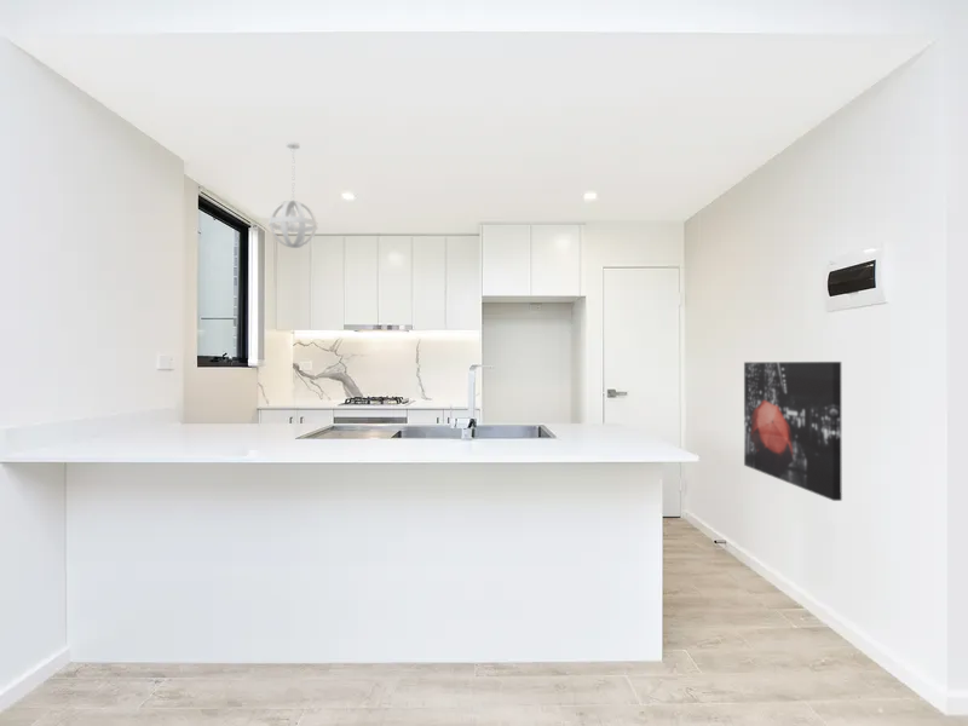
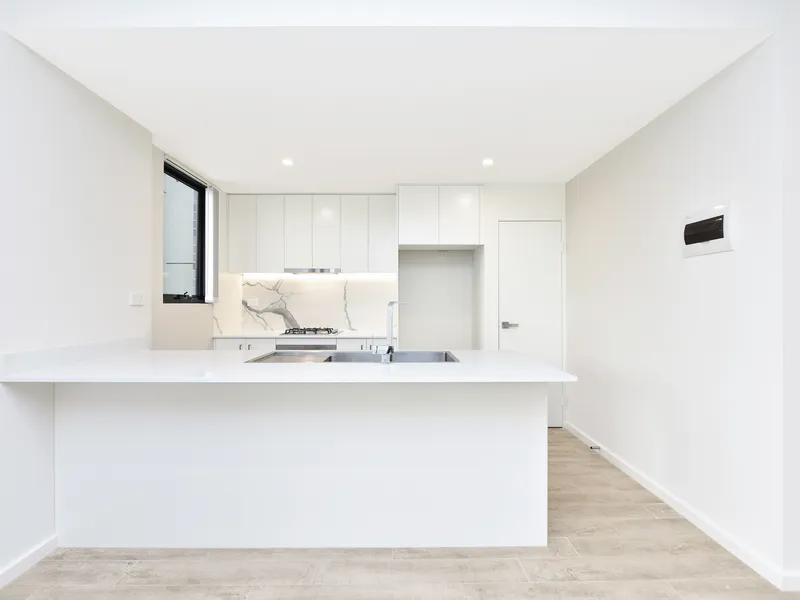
- wall art (785, 421)
- pendant light (293, 194)
